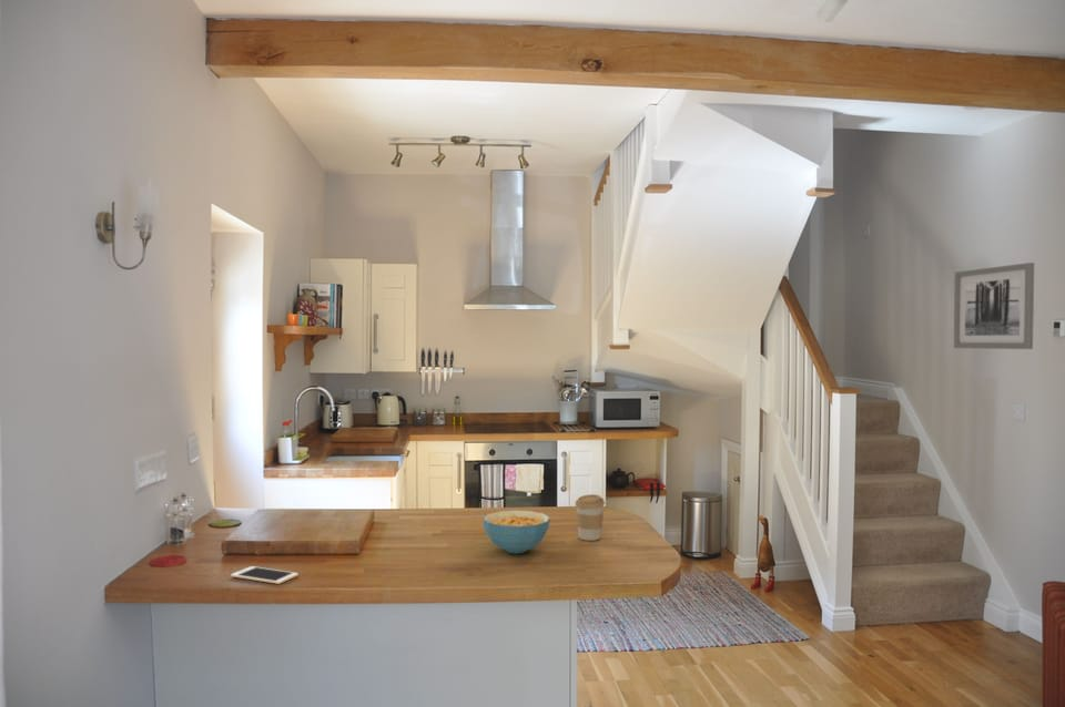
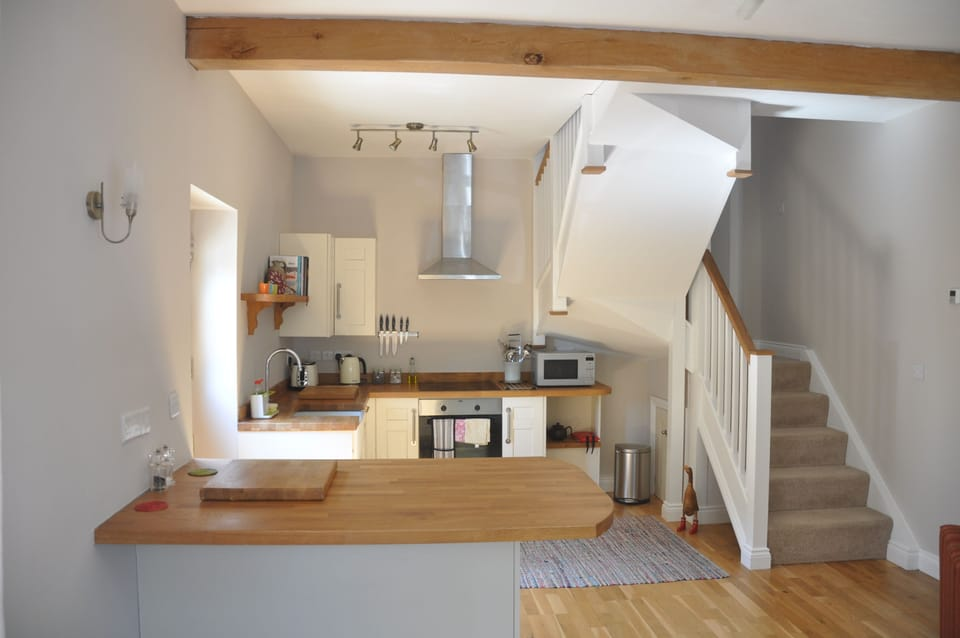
- coffee cup (589, 516)
- wall art (991, 308)
- cell phone (264, 574)
- cereal bowl (516, 534)
